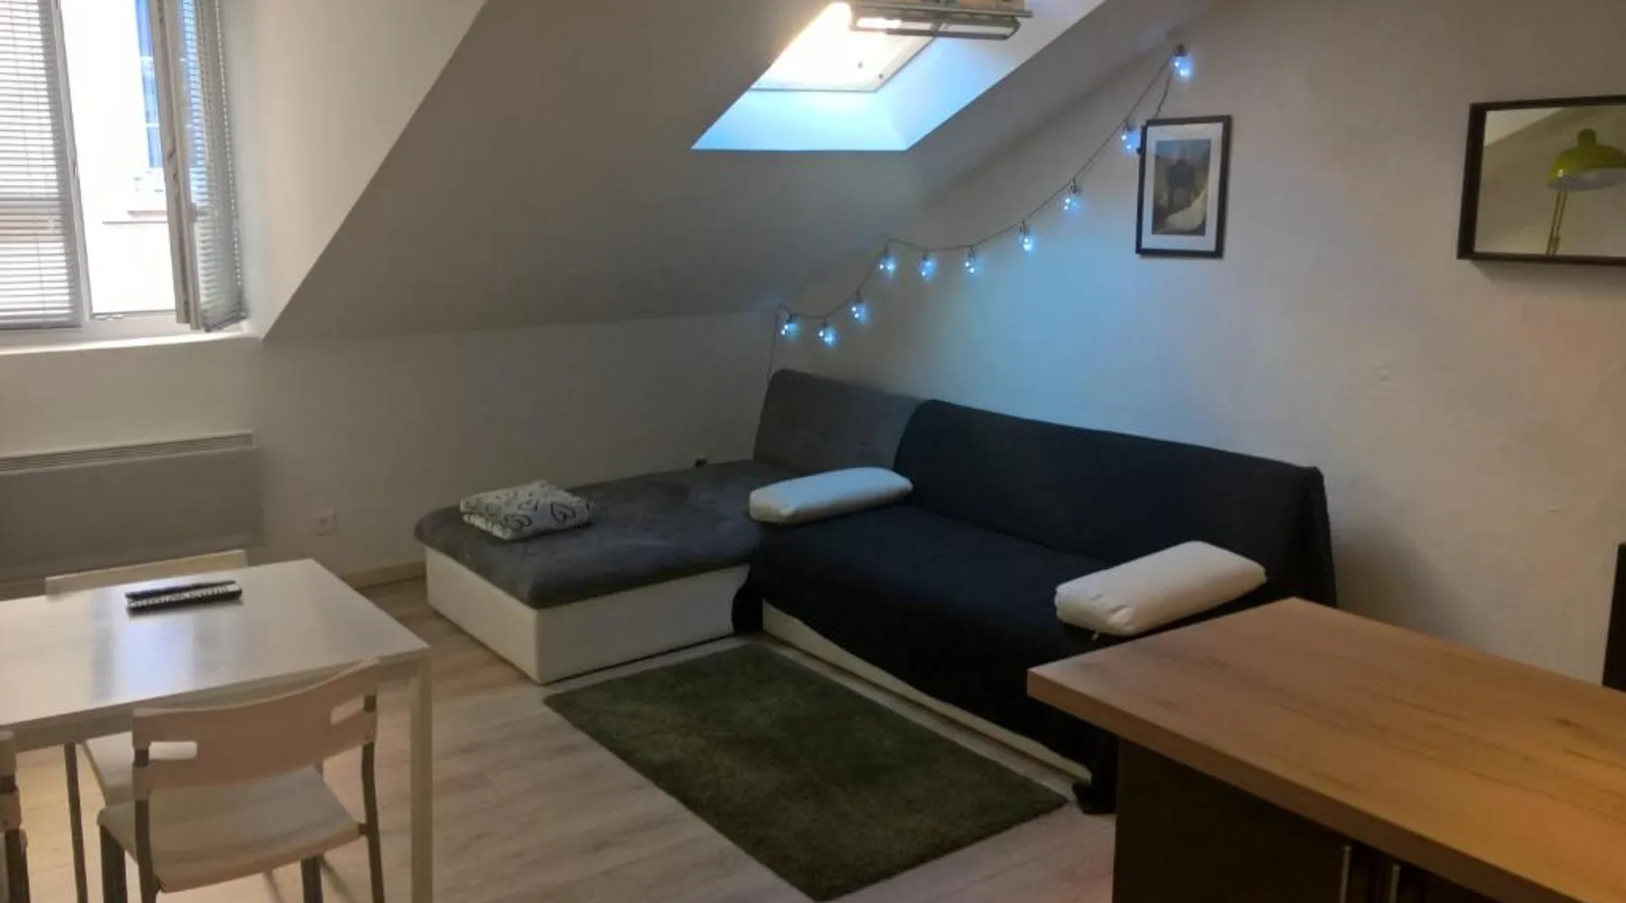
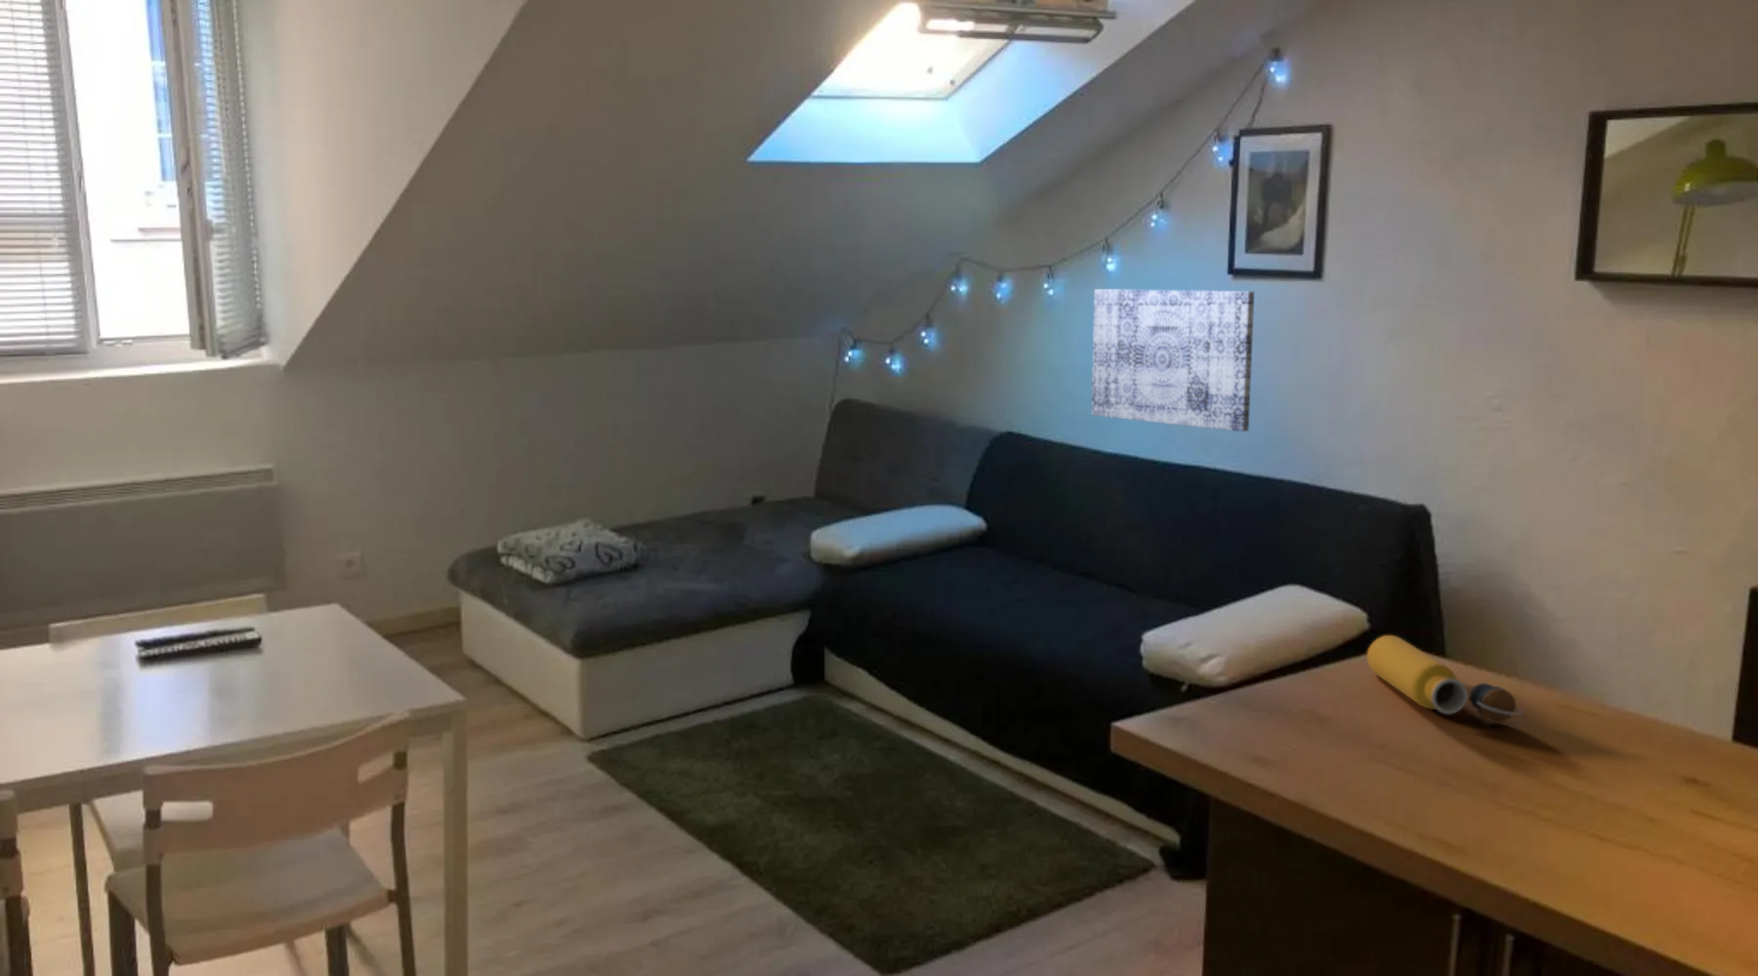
+ wall art (1168, 356)
+ water bottle (1443, 678)
